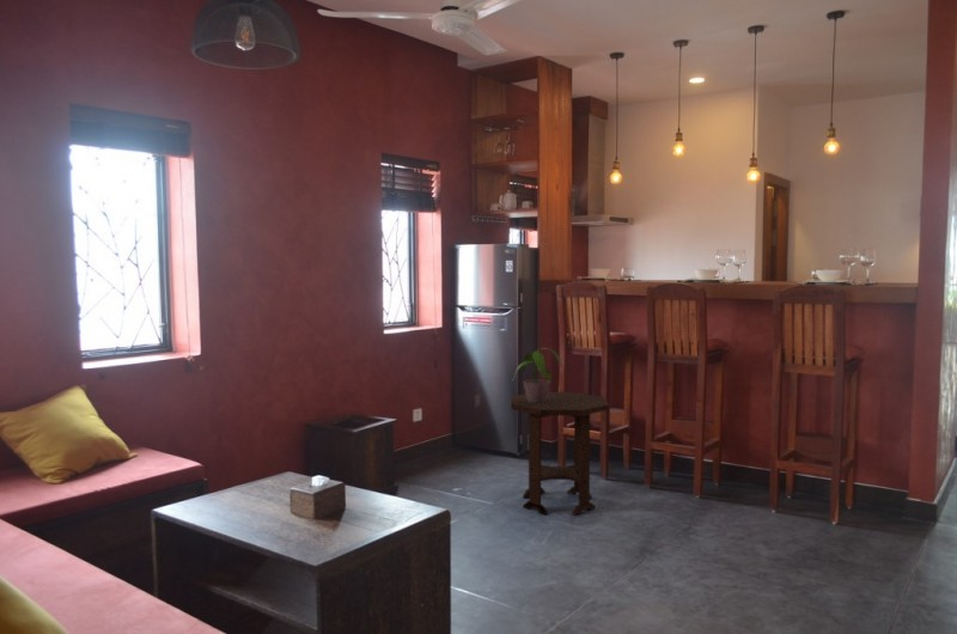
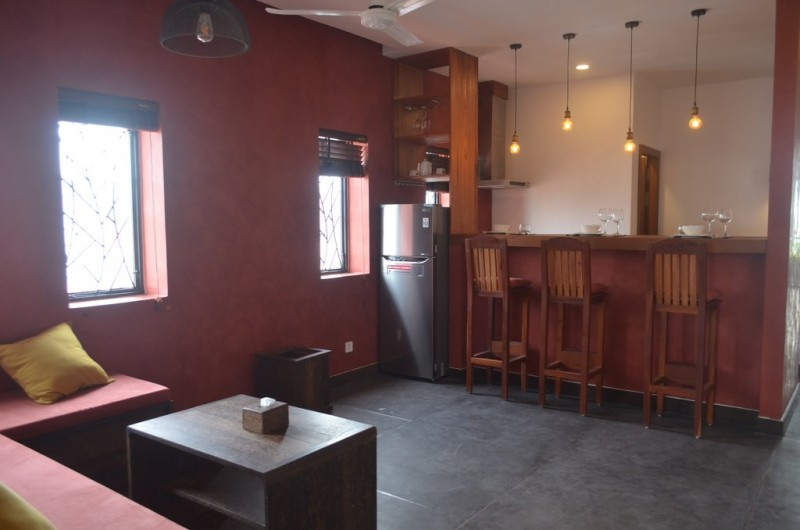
- potted plant (535, 373)
- side table (557, 467)
